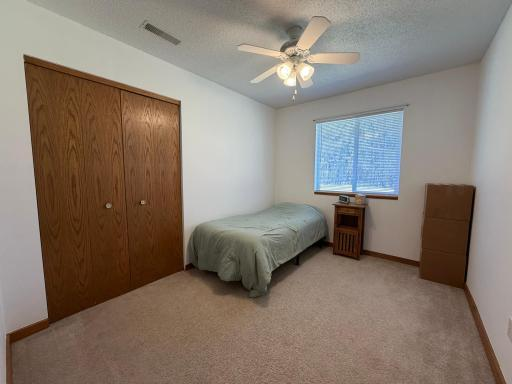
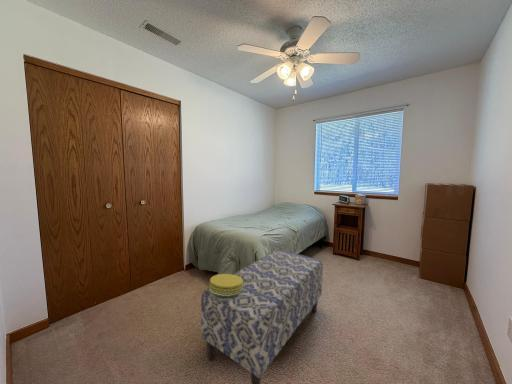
+ decorative box (226, 285)
+ bench (271, 302)
